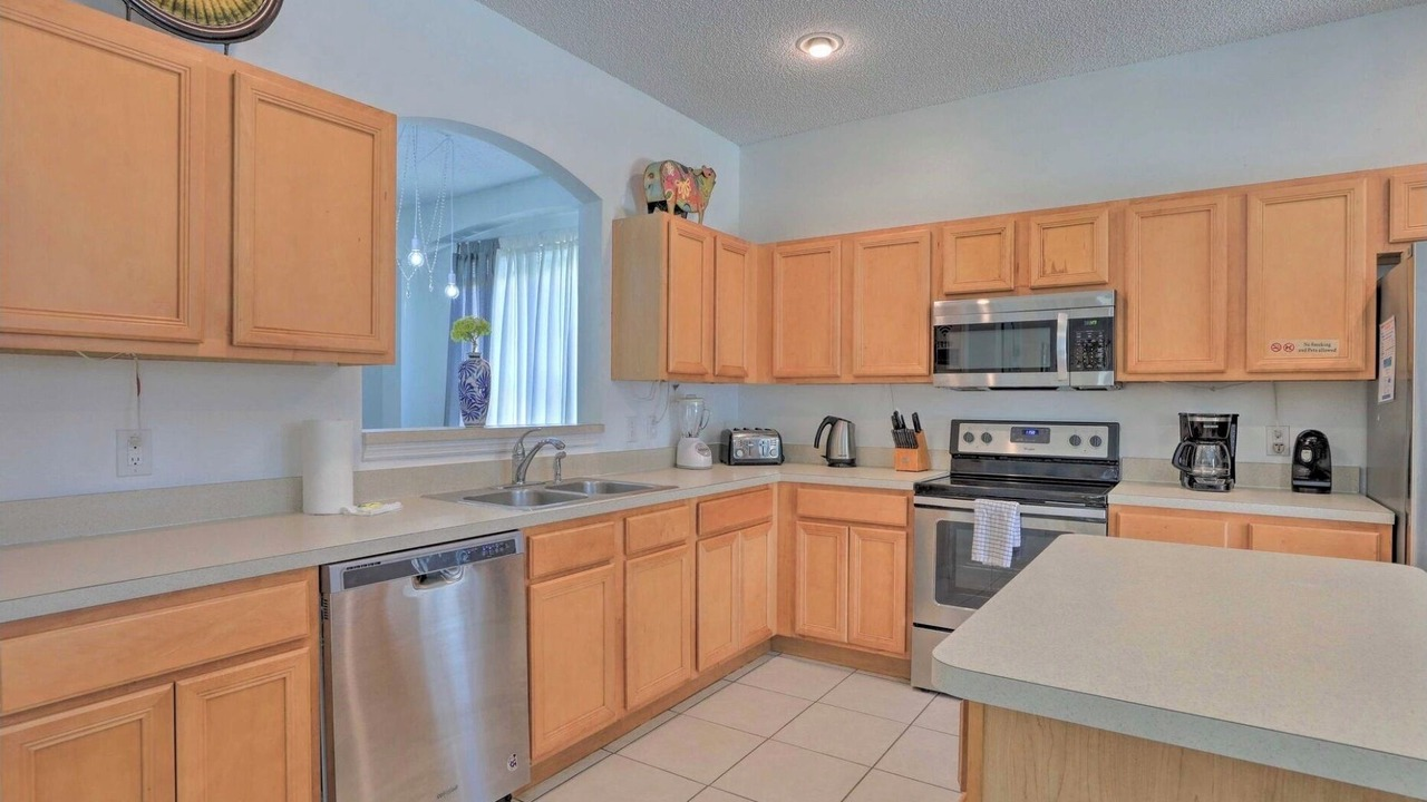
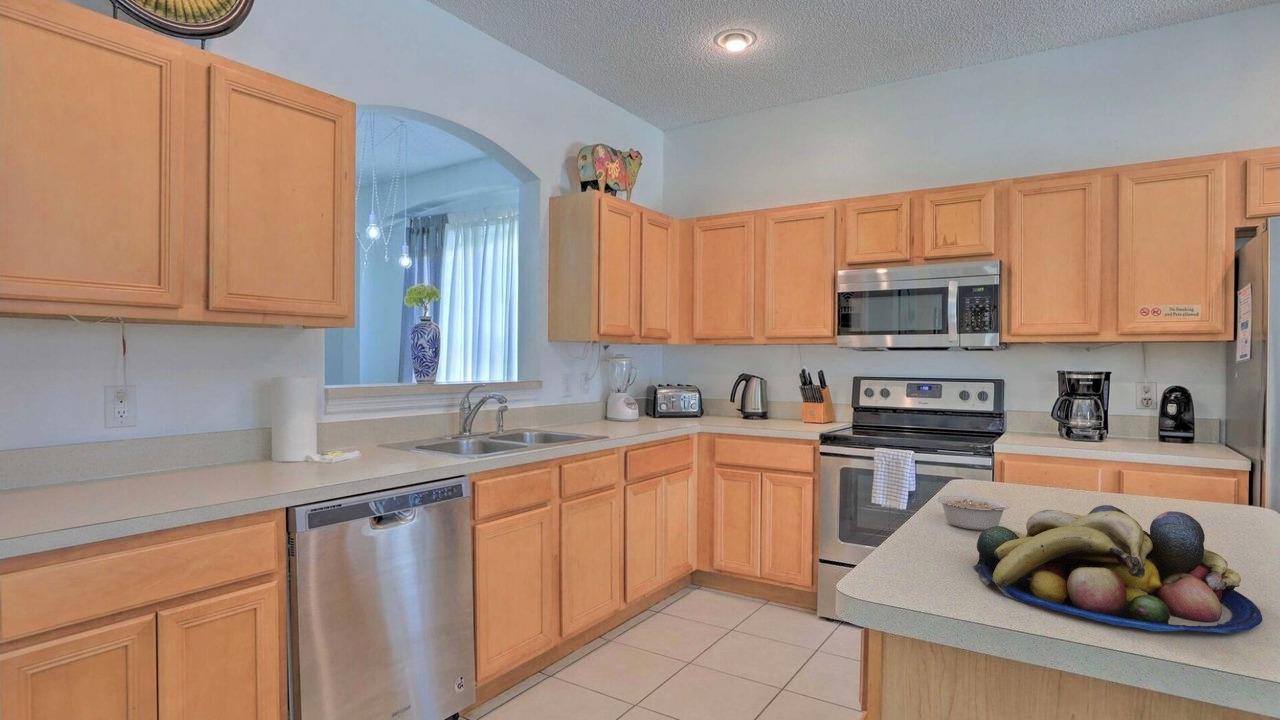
+ legume (974, 511)
+ fruit bowl (1107, 548)
